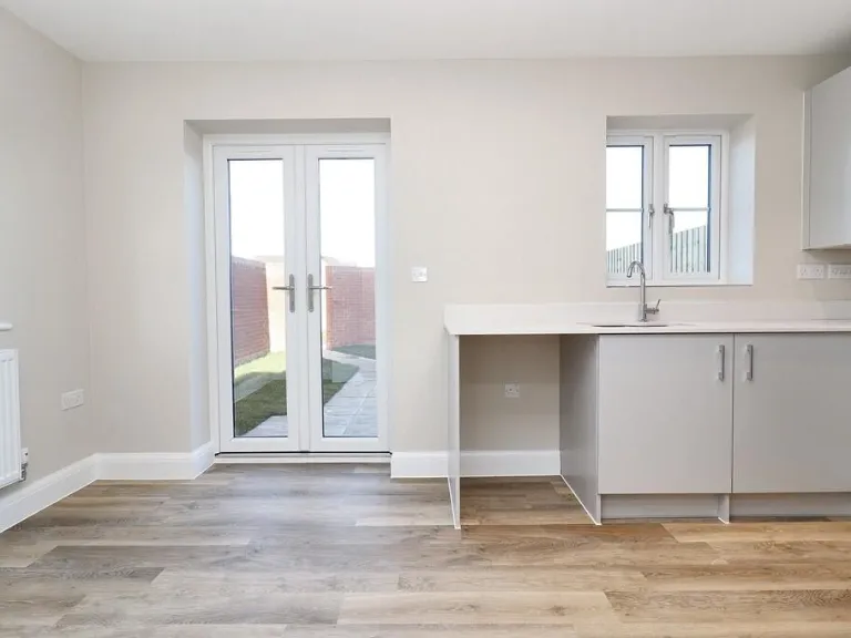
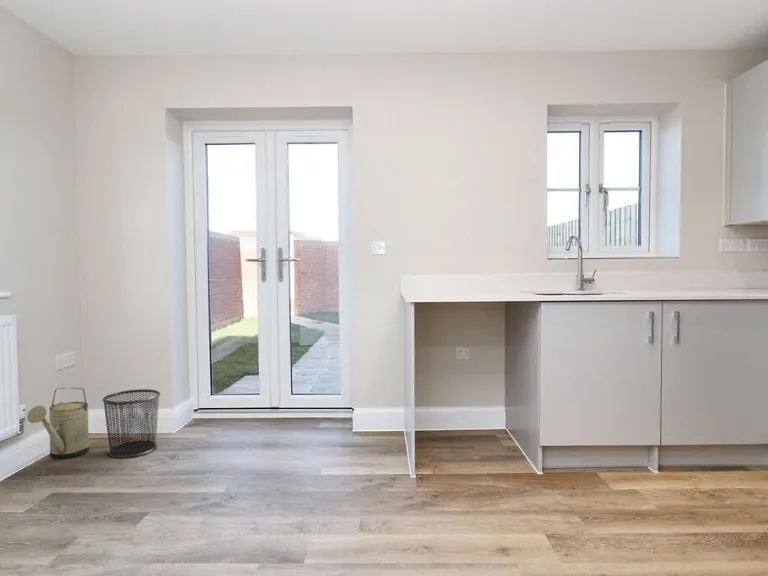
+ watering can (60, 424)
+ waste bin (132, 423)
